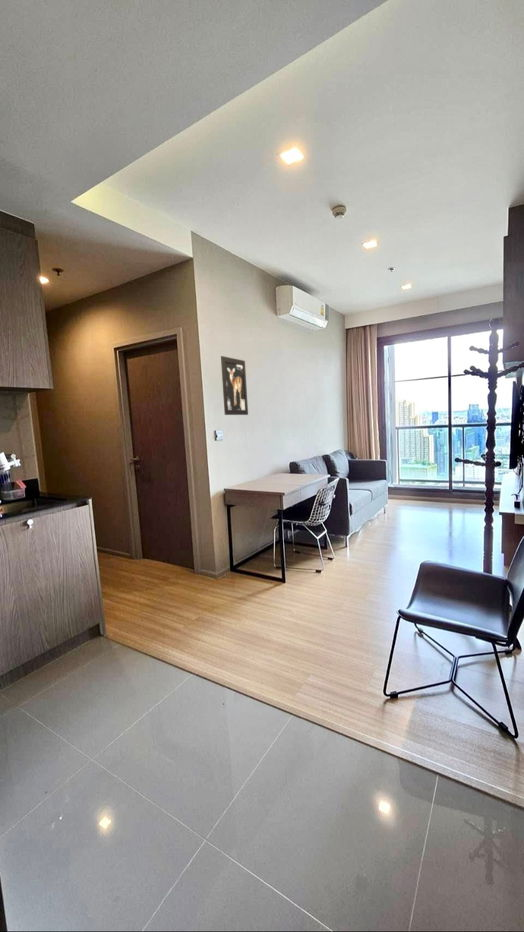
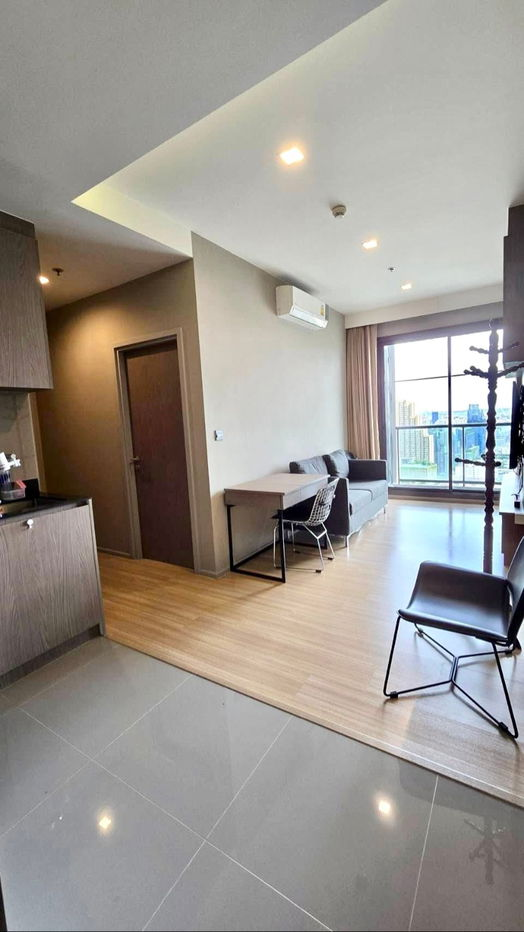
- wall art (235, 386)
